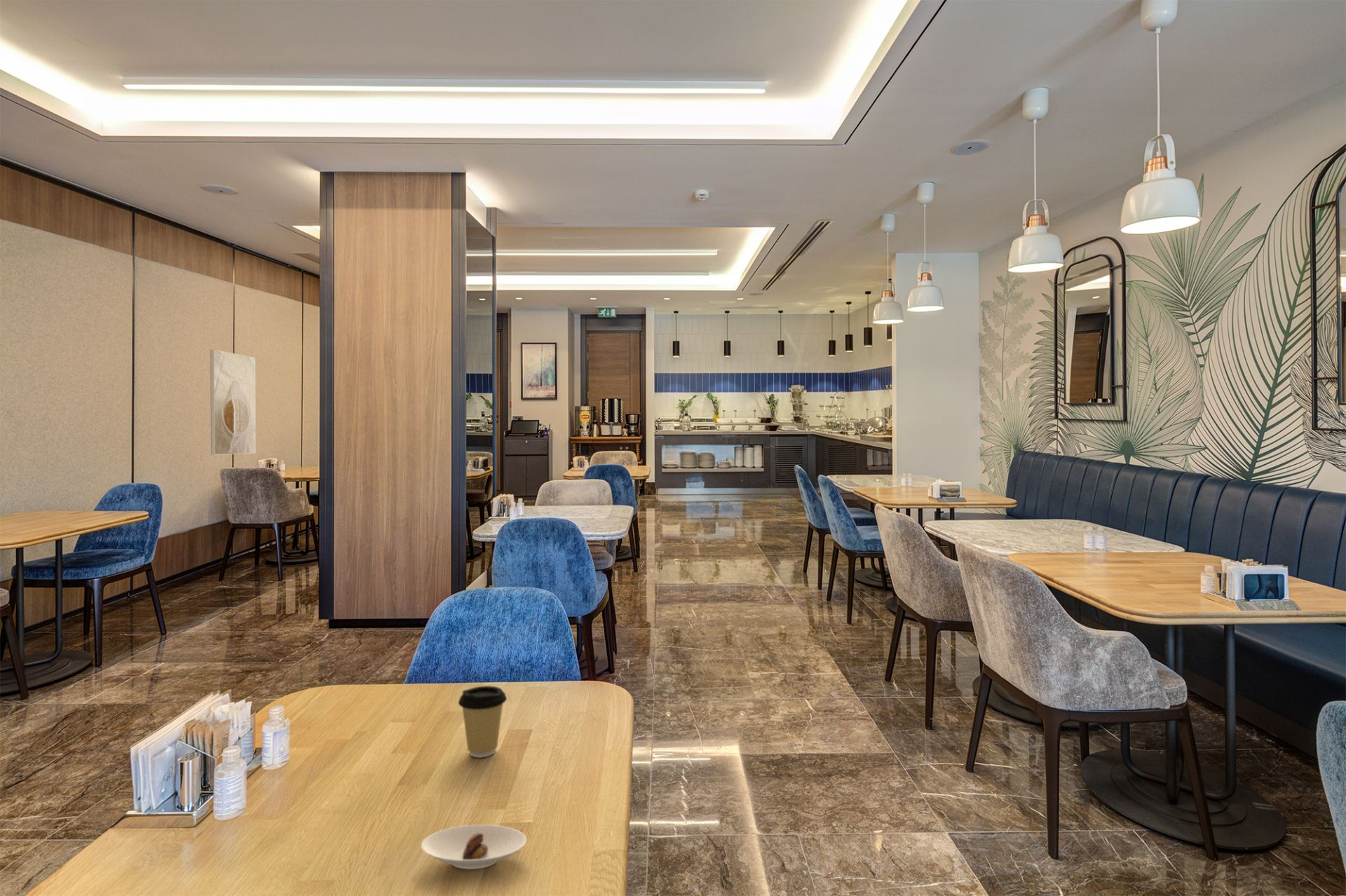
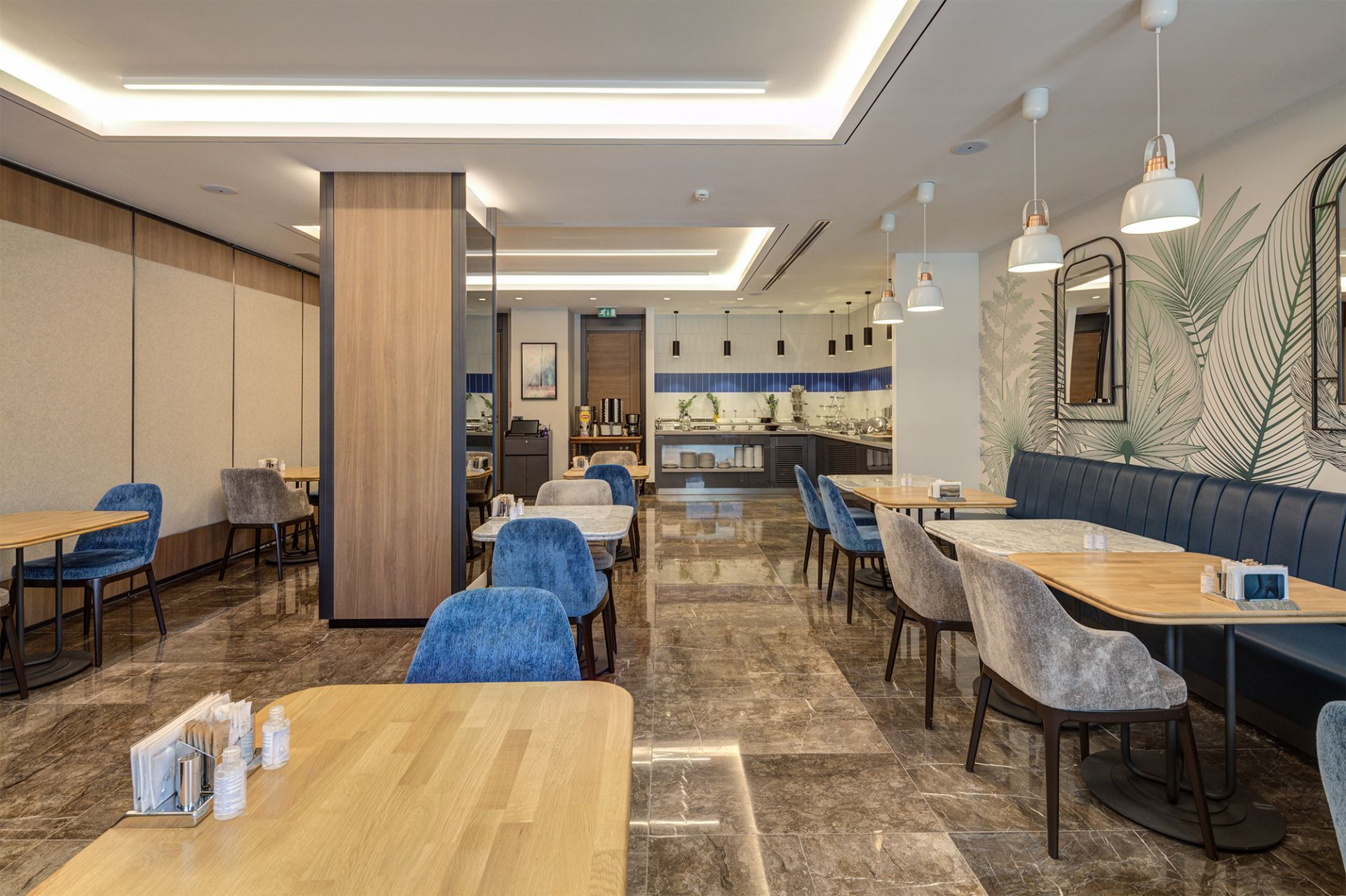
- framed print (234, 404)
- coffee cup (482, 721)
- saucer (474, 848)
